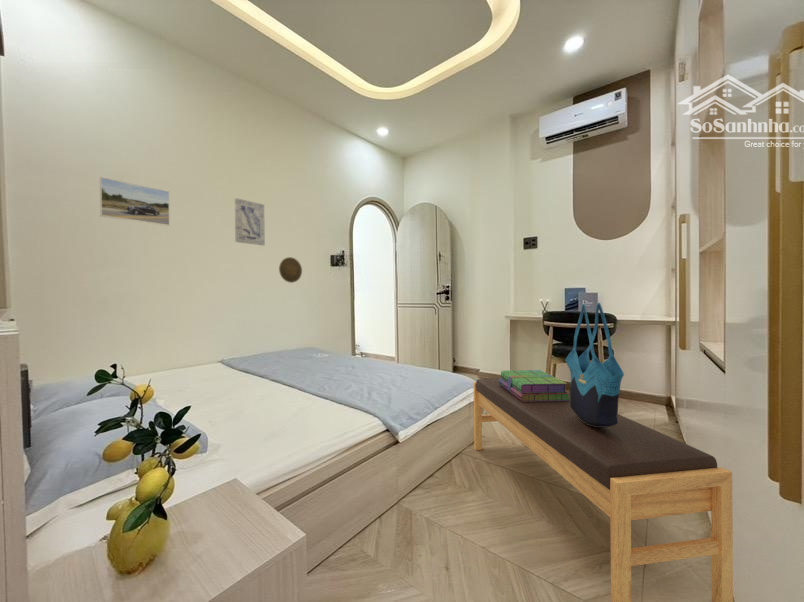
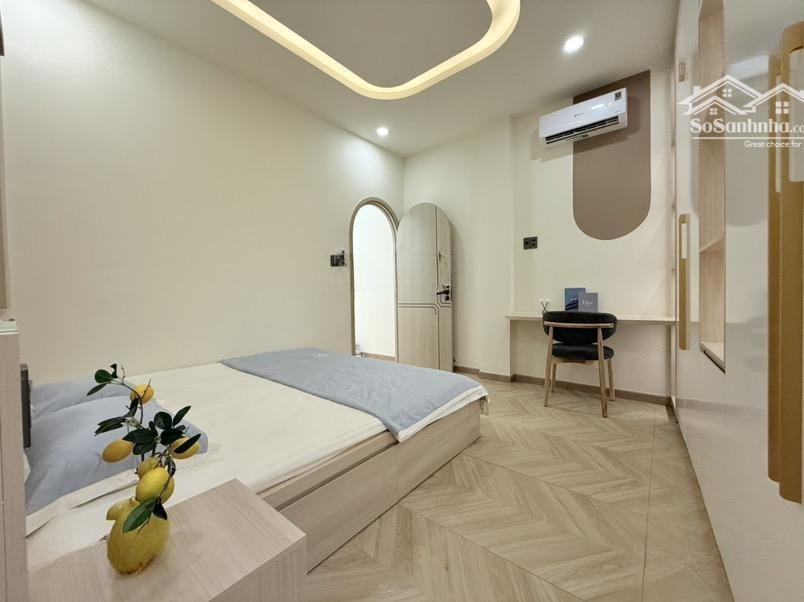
- bench (557, 452)
- wall art (250, 222)
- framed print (136, 203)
- stack of books (531, 384)
- decorative plate (291, 269)
- tote bag (591, 363)
